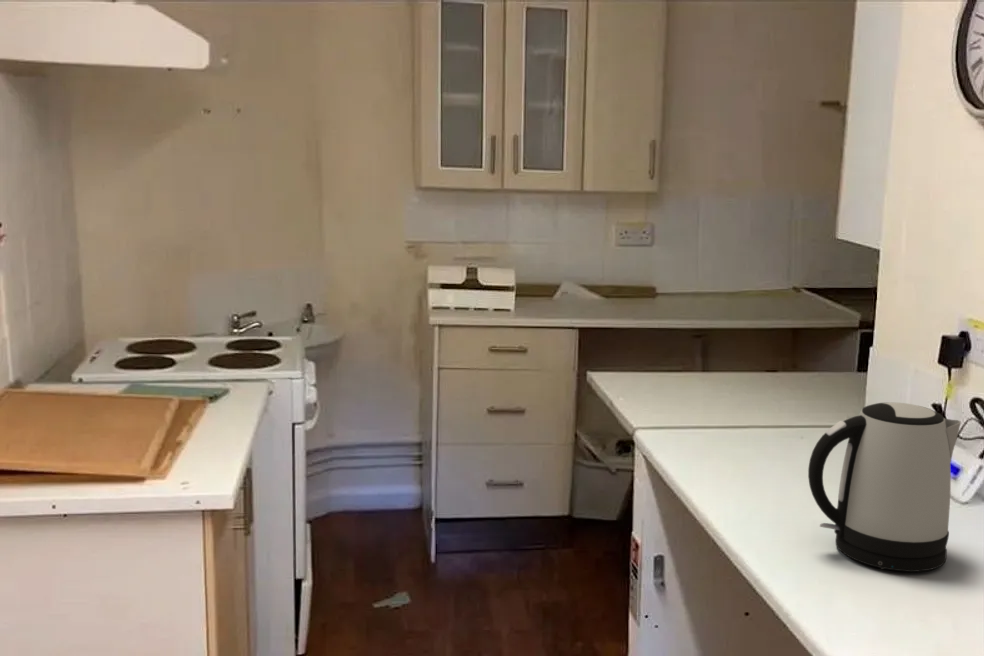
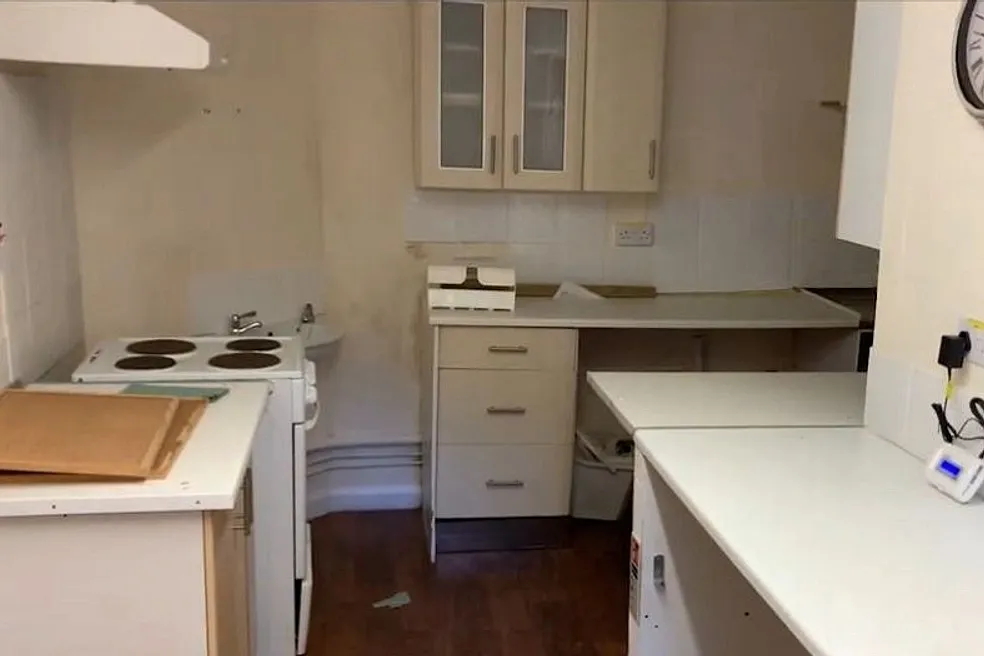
- kettle (881, 479)
